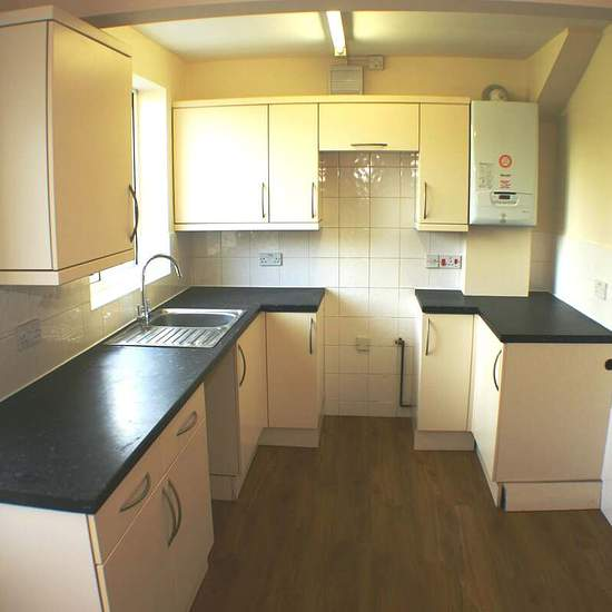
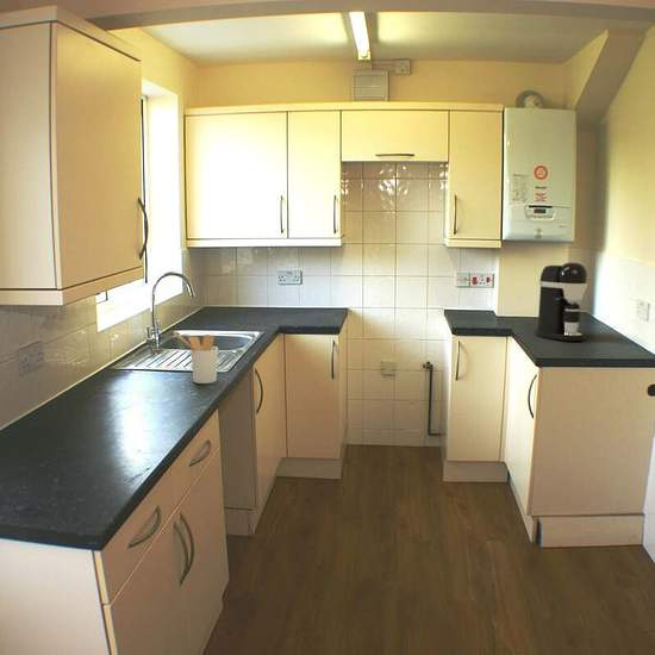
+ coffee maker (561, 299)
+ utensil holder (198, 357)
